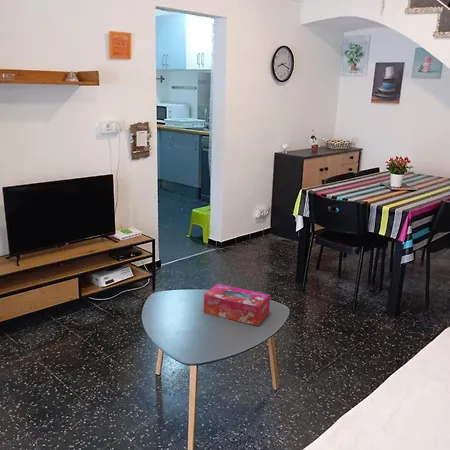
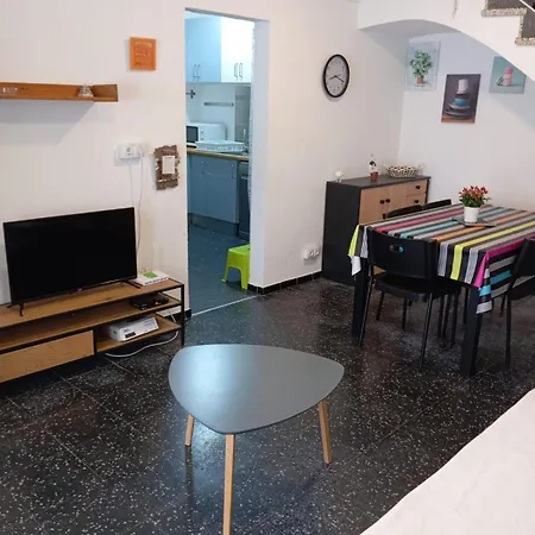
- tissue box (236, 303)
